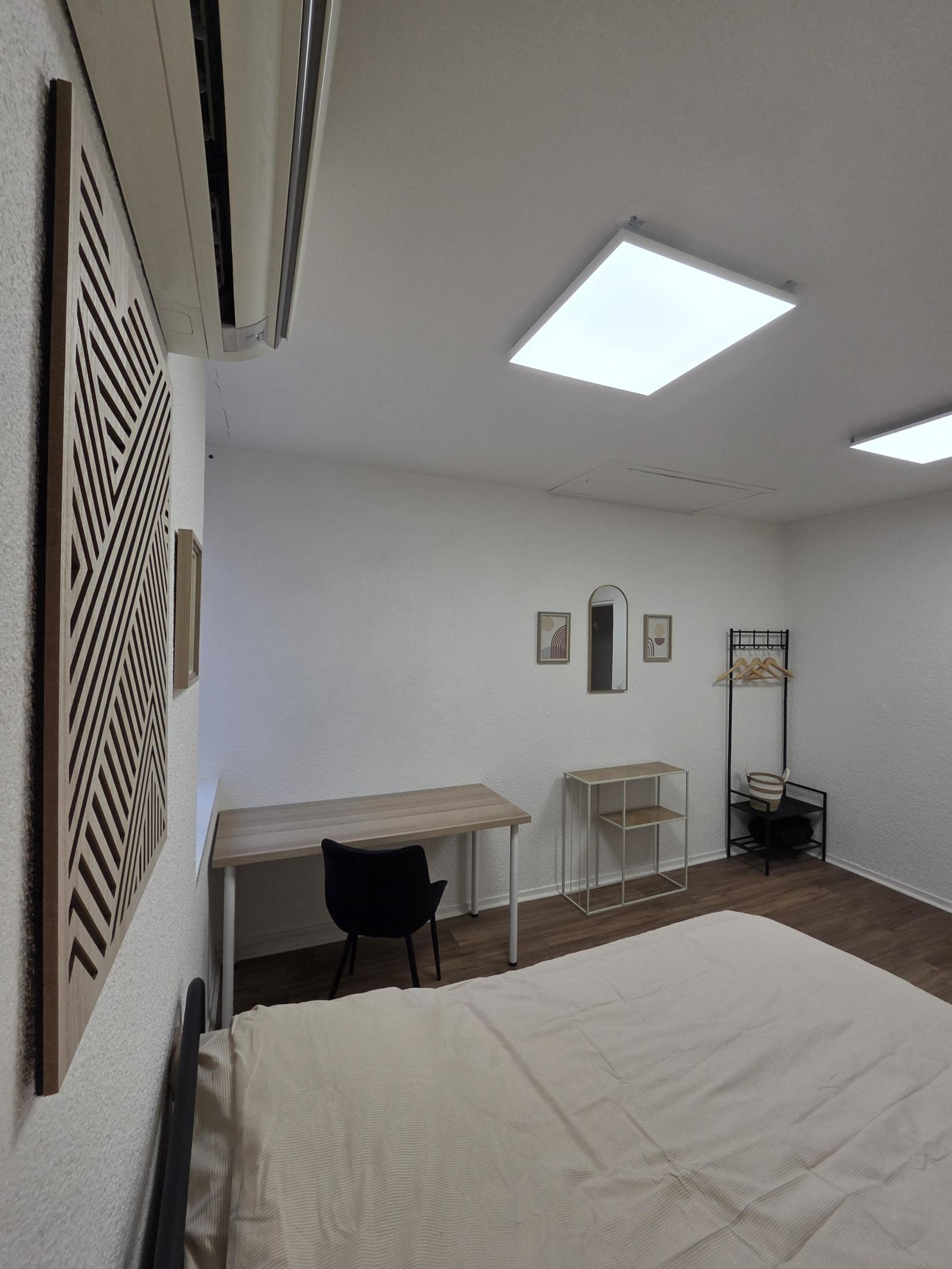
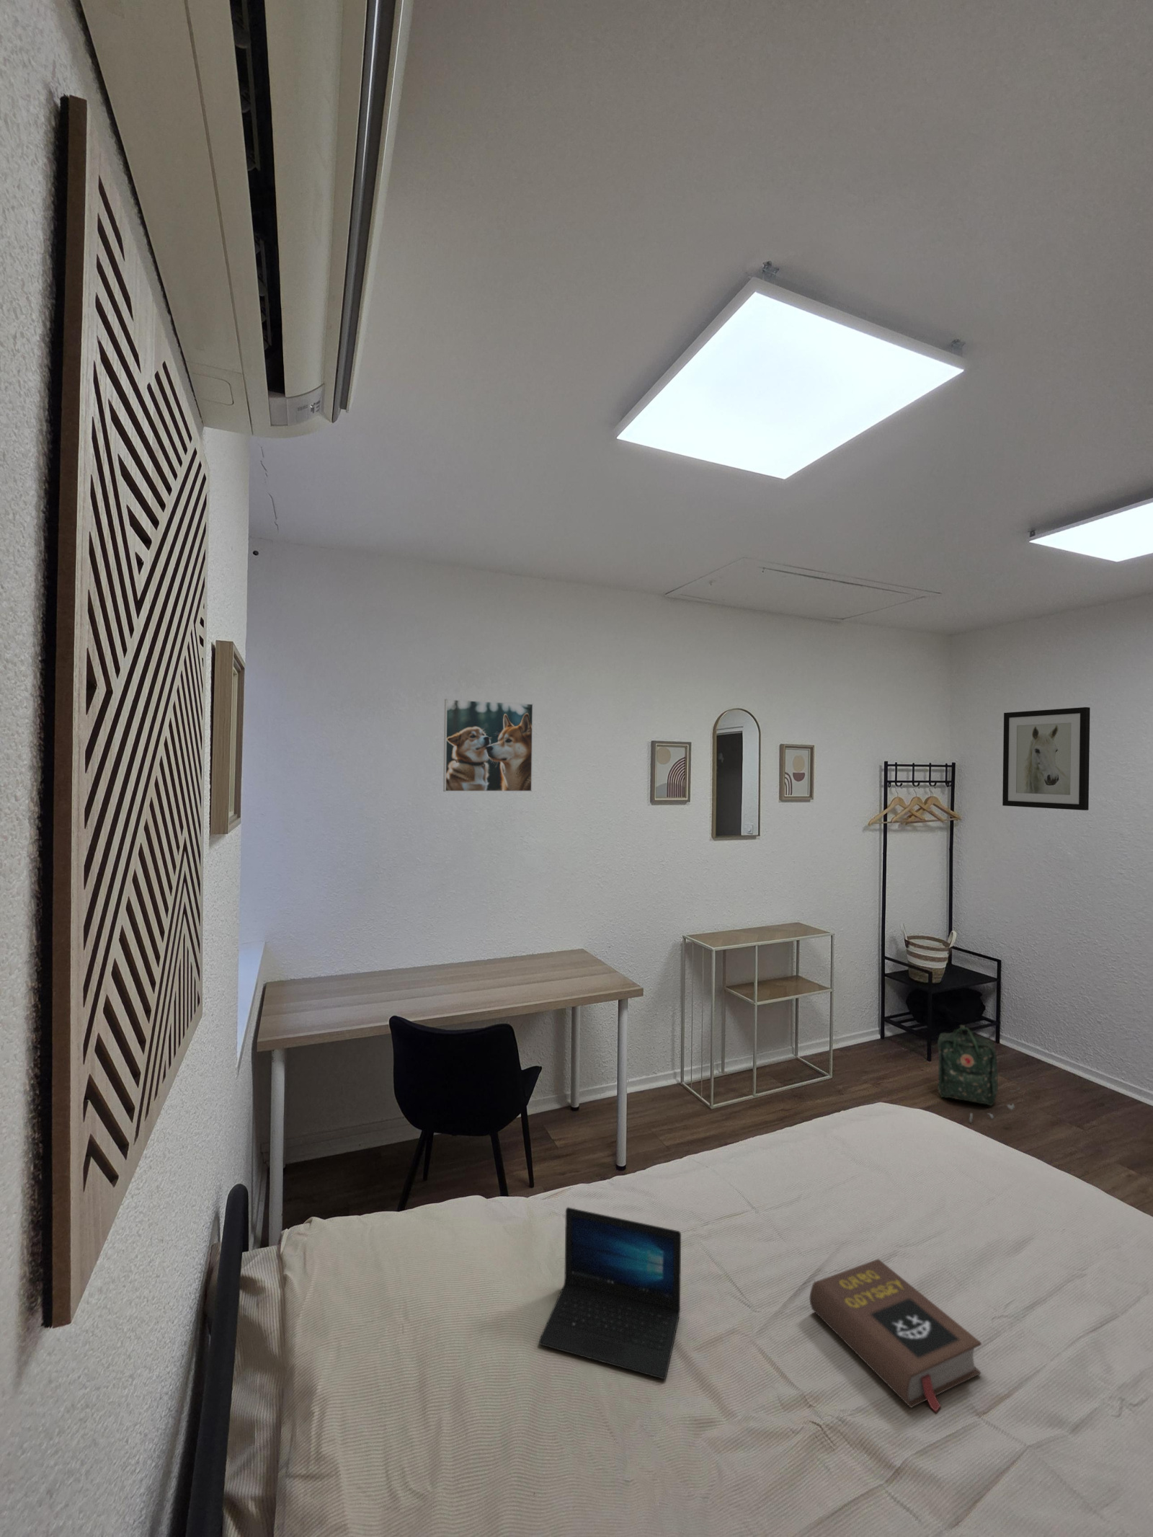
+ backpack (977, 1068)
+ laptop (612, 1285)
+ wall art (1044, 758)
+ book (895, 1330)
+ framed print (488, 746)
